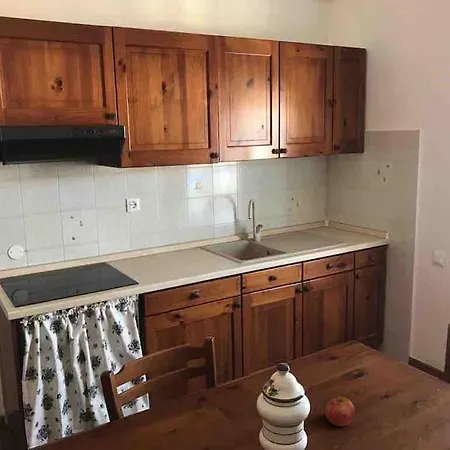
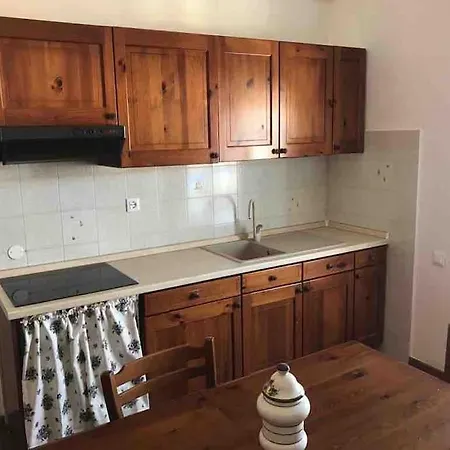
- apple (339, 408)
